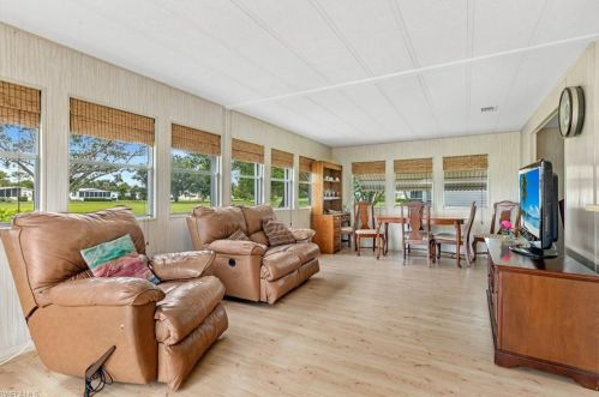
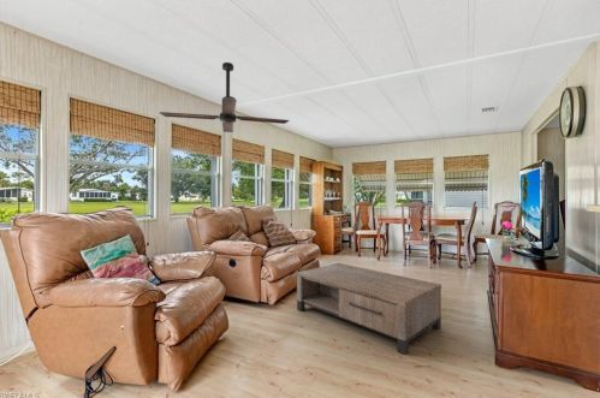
+ ceiling fan (227, 93)
+ coffee table (363, 297)
